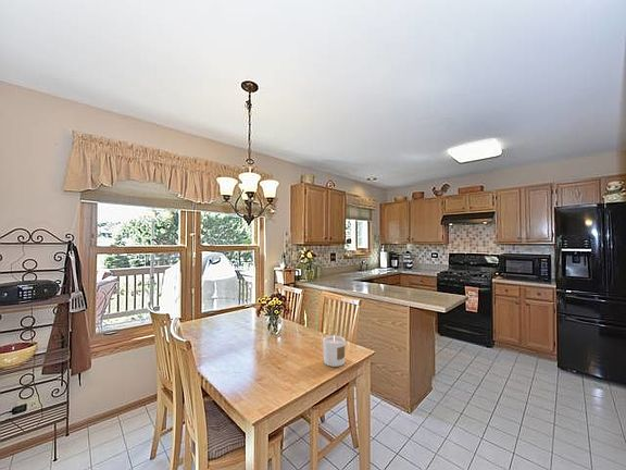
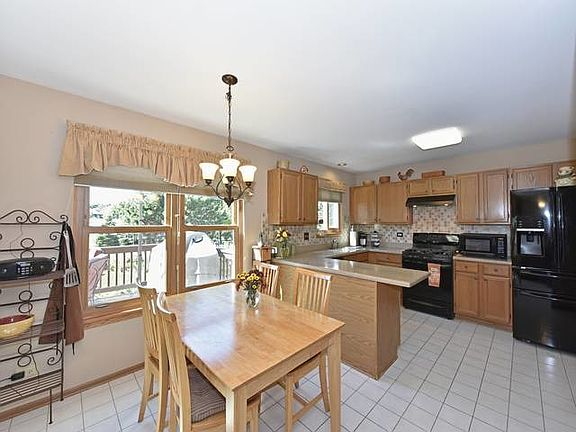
- candle (334, 348)
